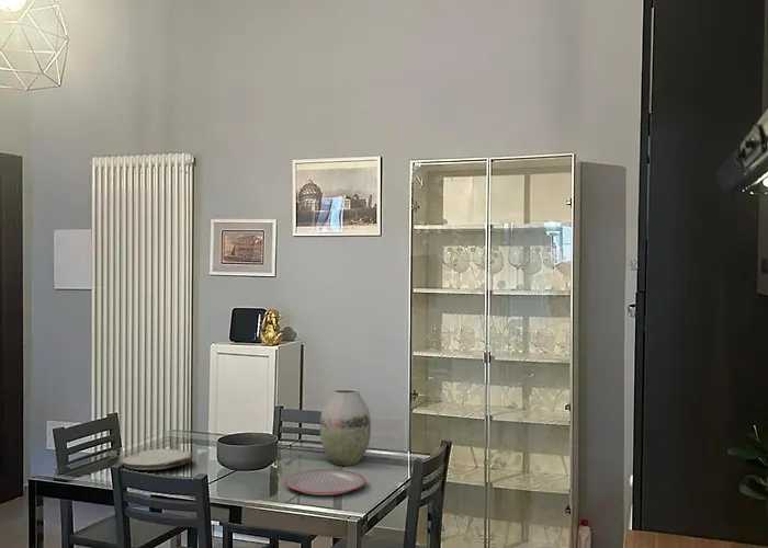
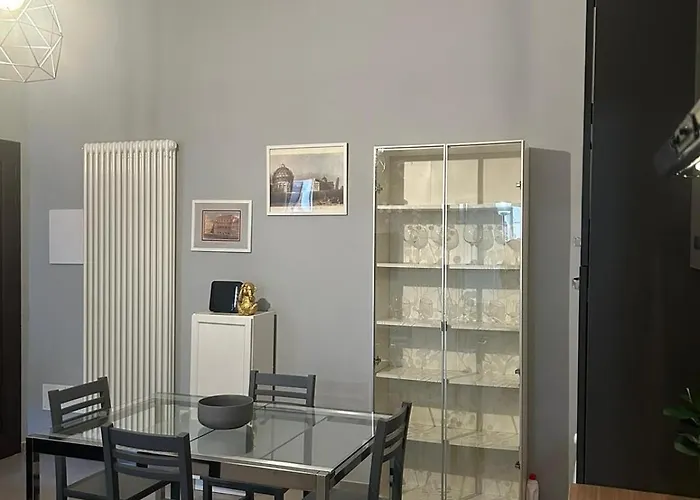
- plate (157, 459)
- vase (345, 426)
- plate (325, 483)
